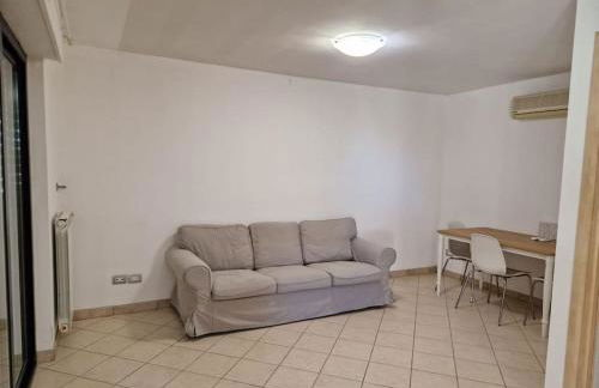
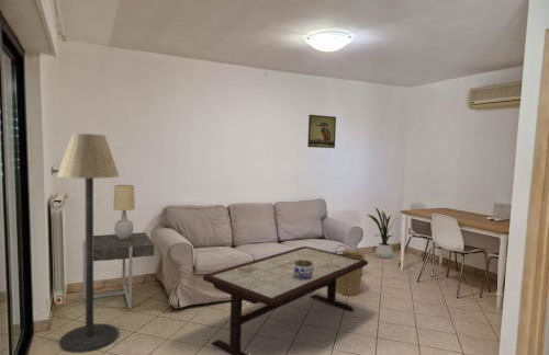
+ house plant (383, 231)
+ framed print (322, 131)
+ basket (348, 273)
+ jar (303, 268)
+ floor lamp (89, 238)
+ coffee table (291, 296)
+ side table (123, 268)
+ table lamp (124, 211)
